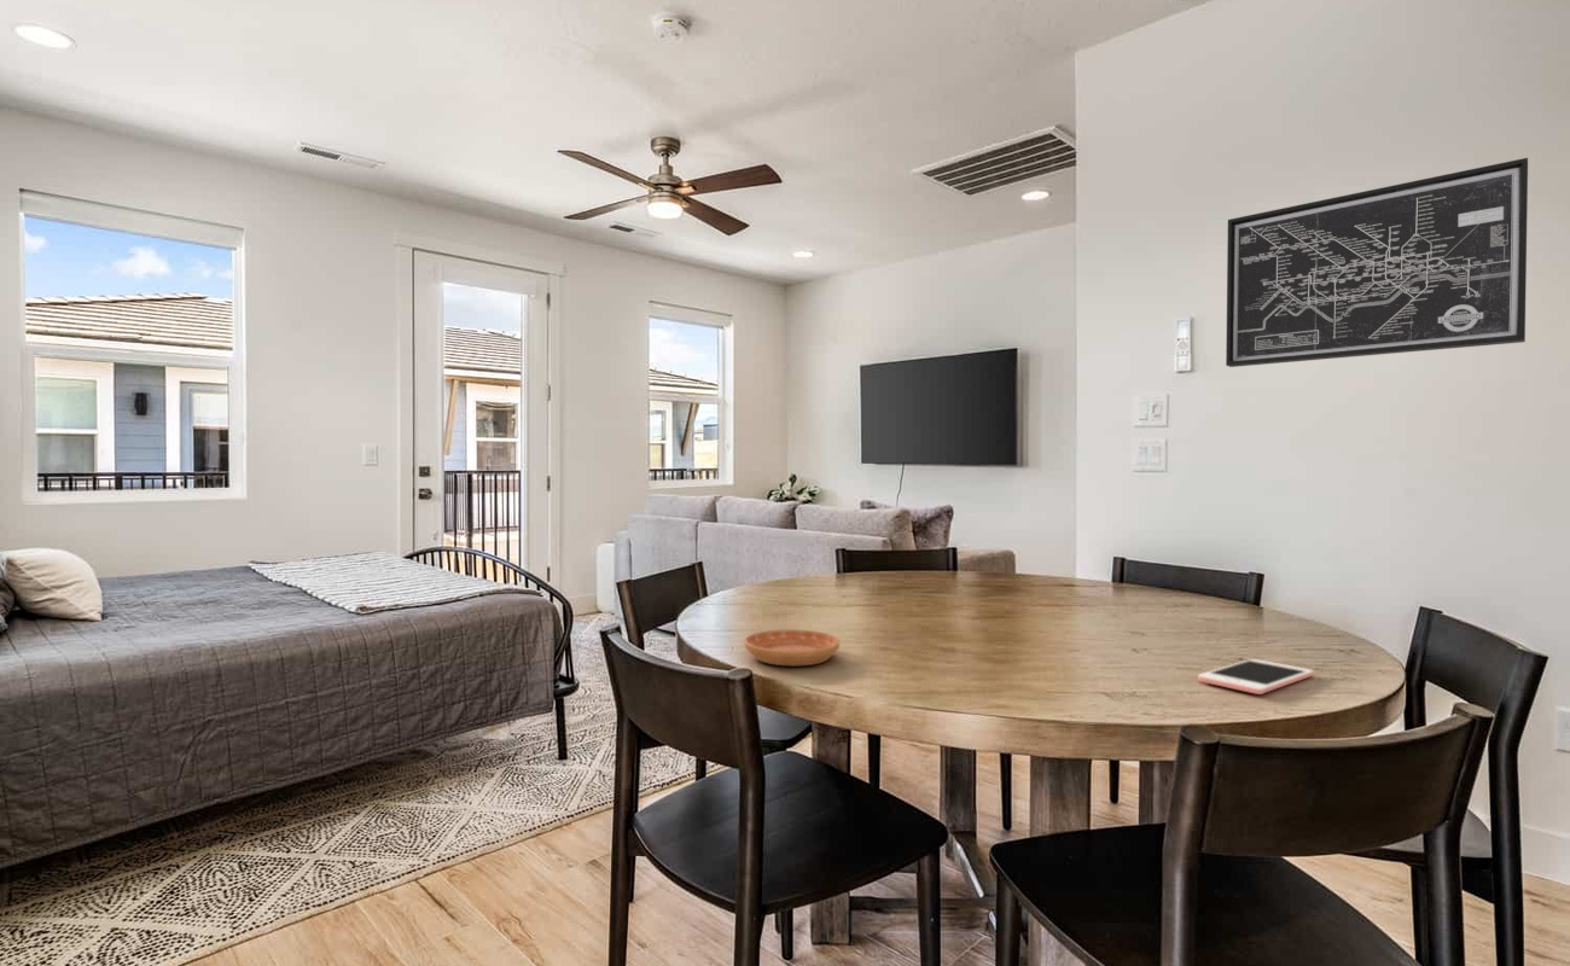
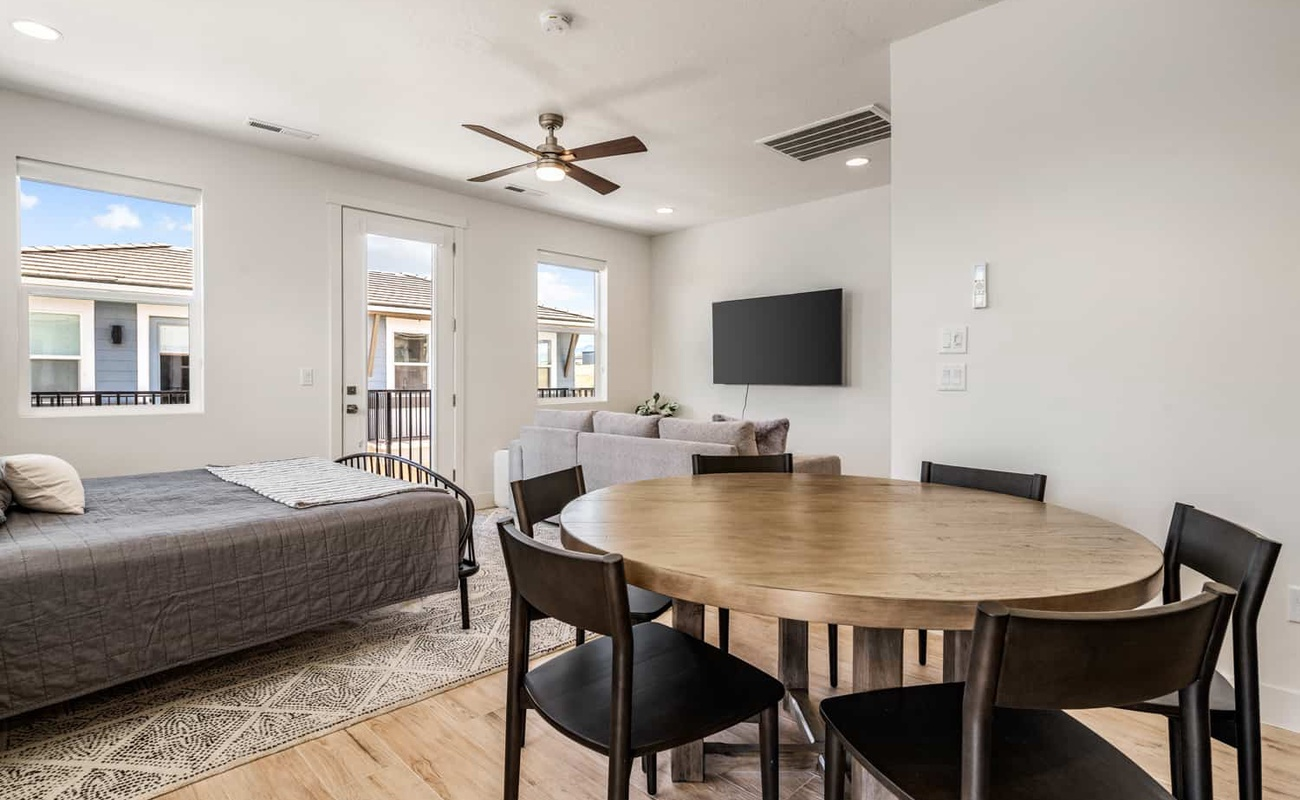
- saucer (791, 647)
- cell phone (1256, 675)
- wall art (1361, 274)
